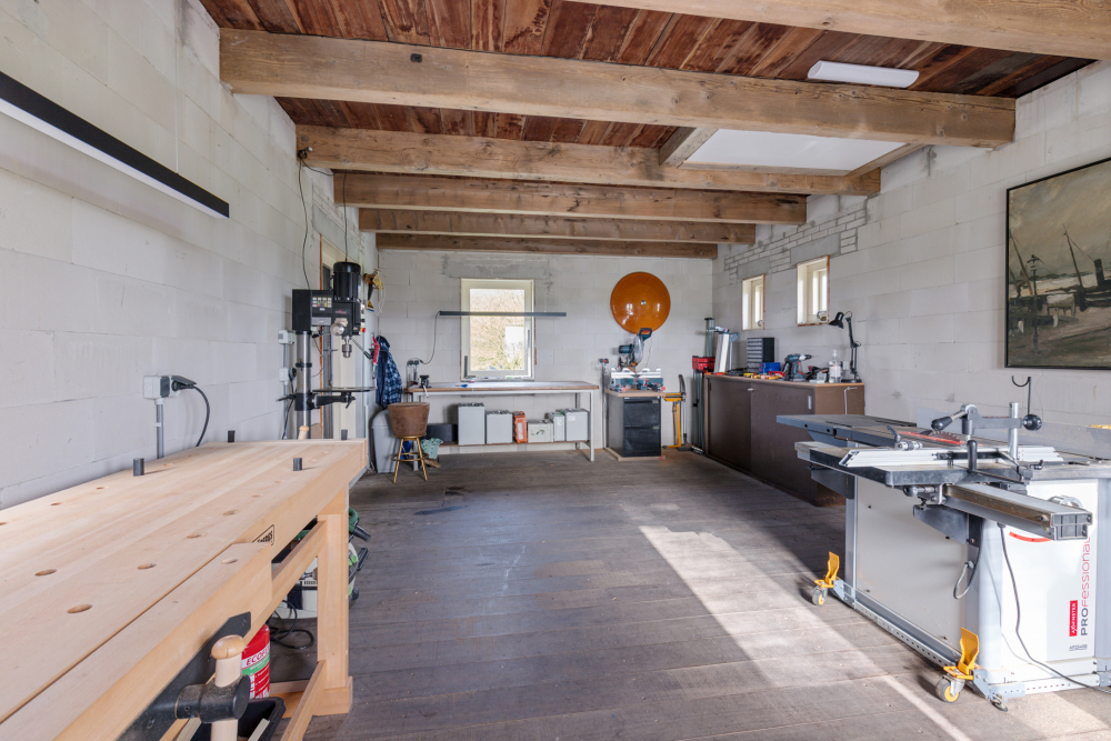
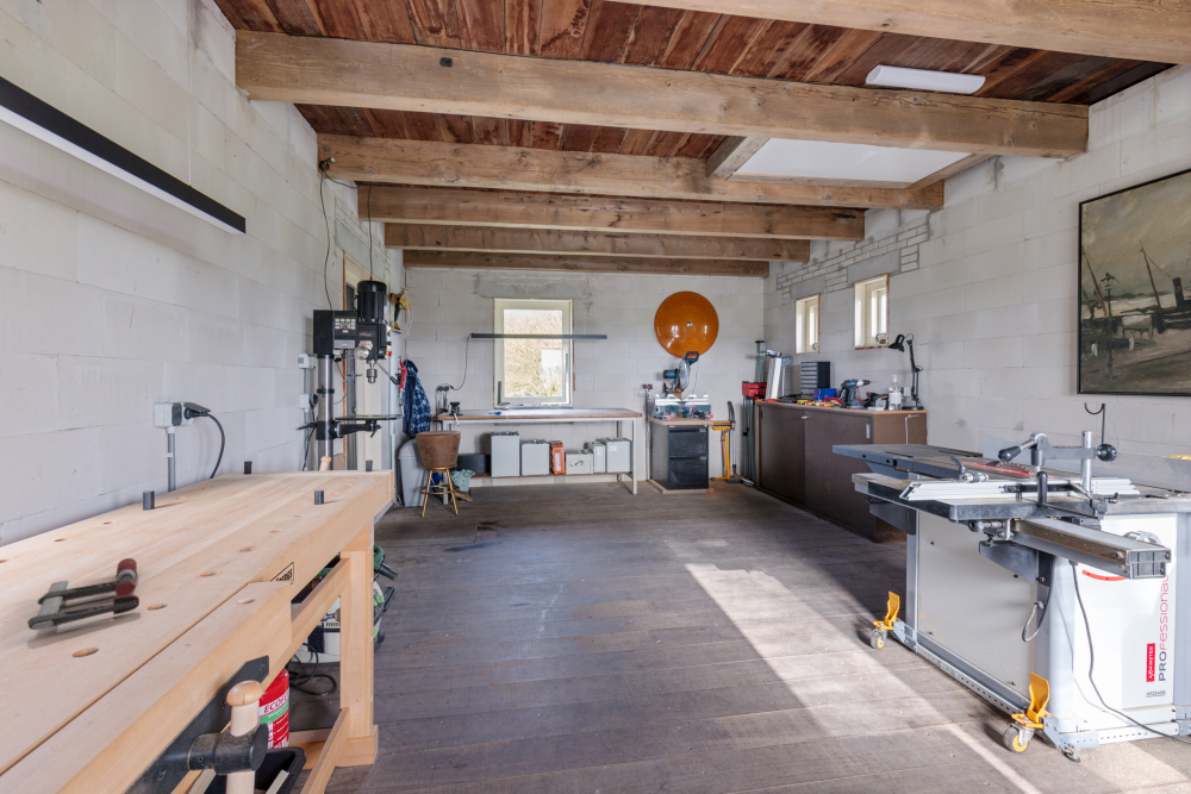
+ clamp (91, 590)
